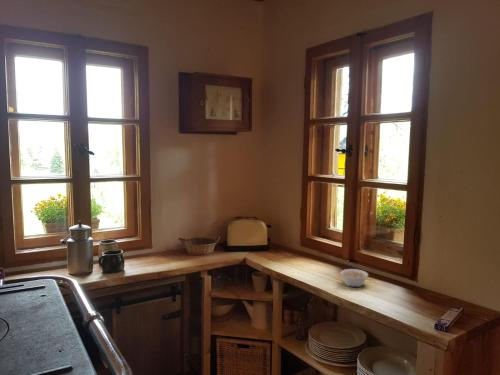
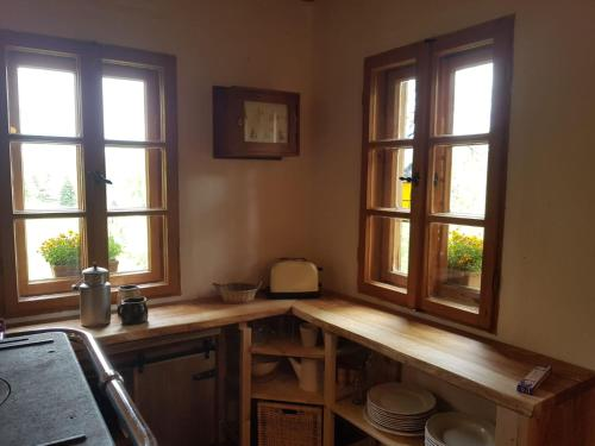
- legume (353, 277)
